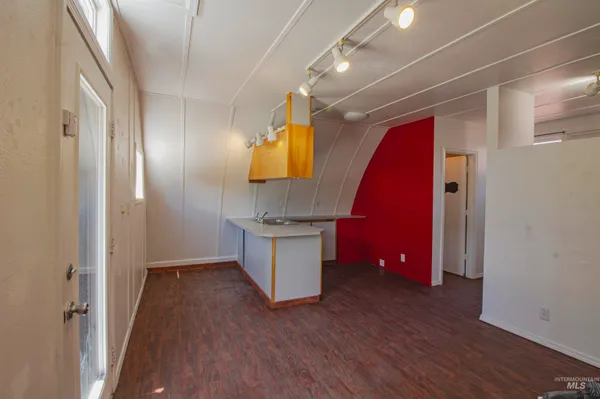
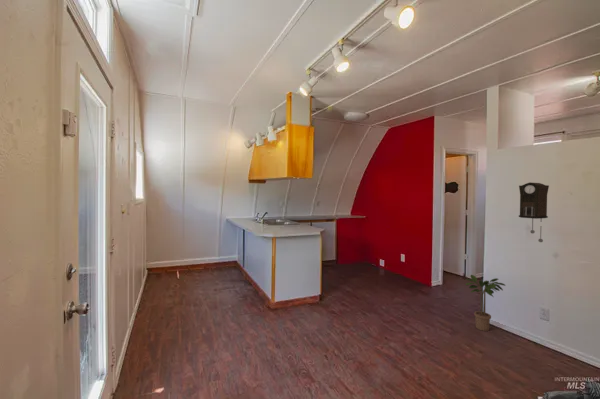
+ potted plant (484, 301)
+ pendulum clock (533, 212)
